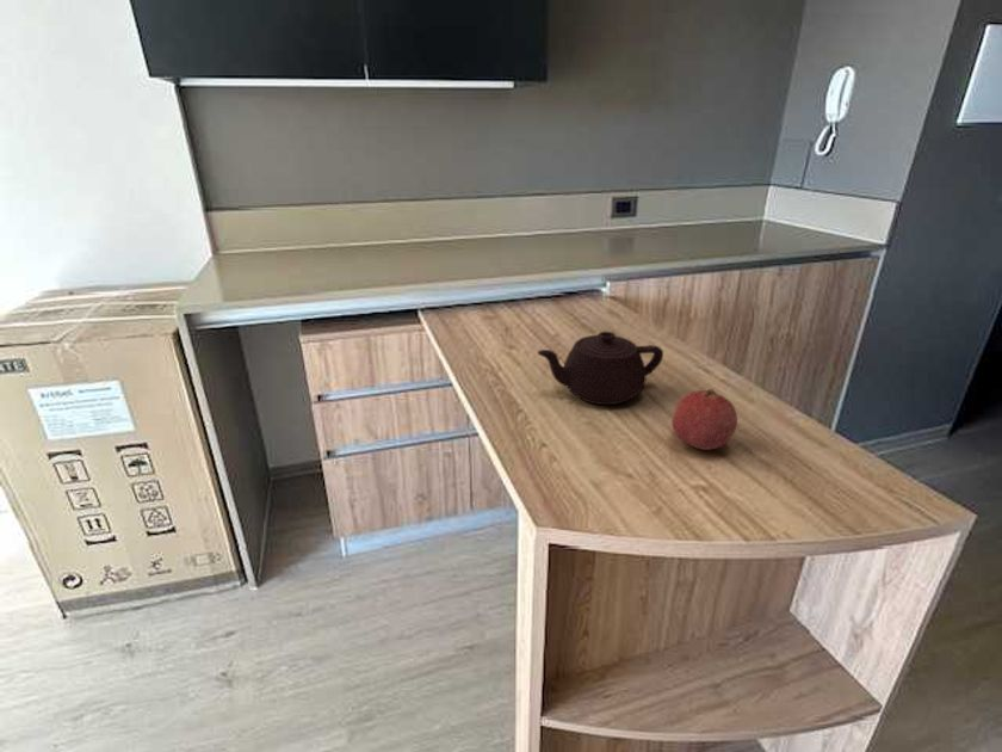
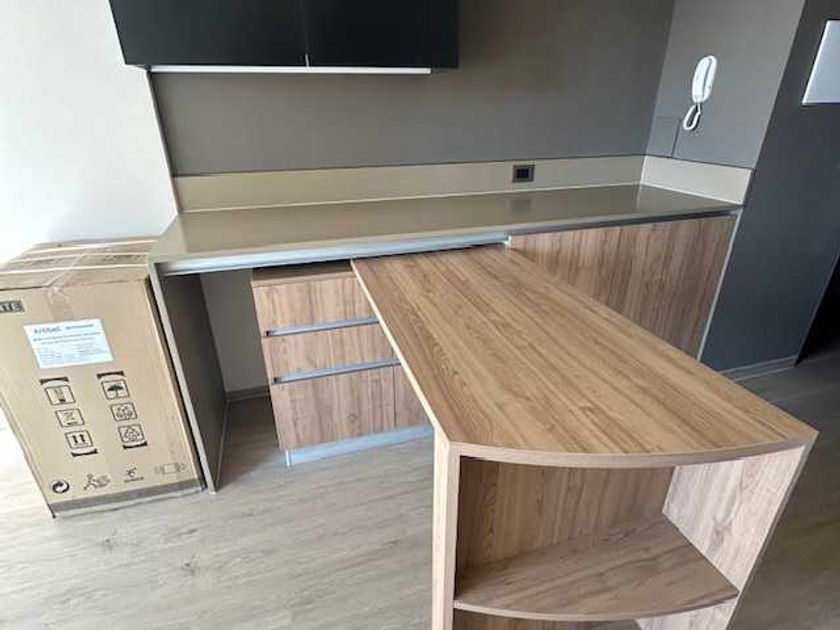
- fruit (704, 417)
- teapot (600, 363)
